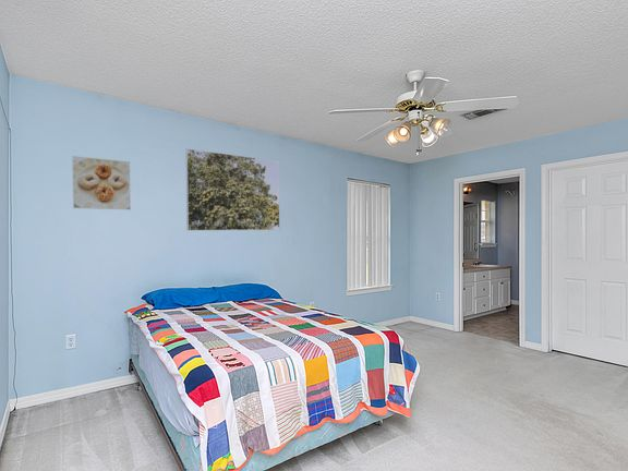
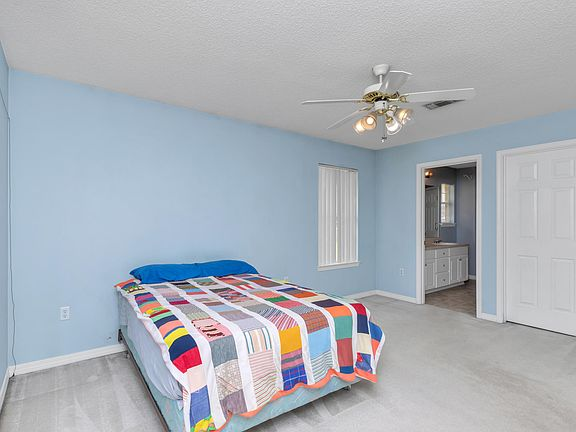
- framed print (237, 193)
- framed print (102, 183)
